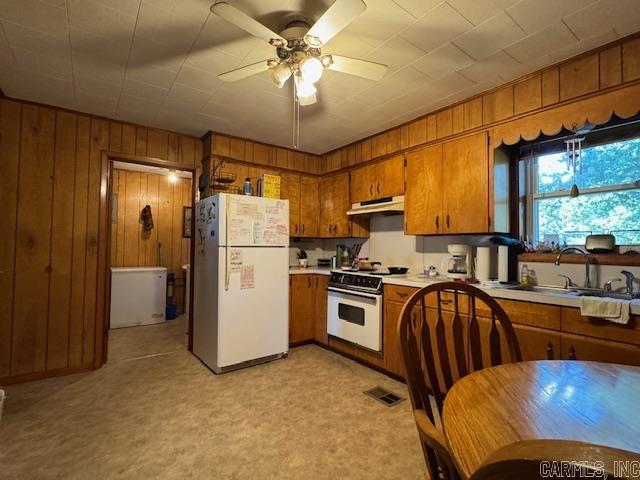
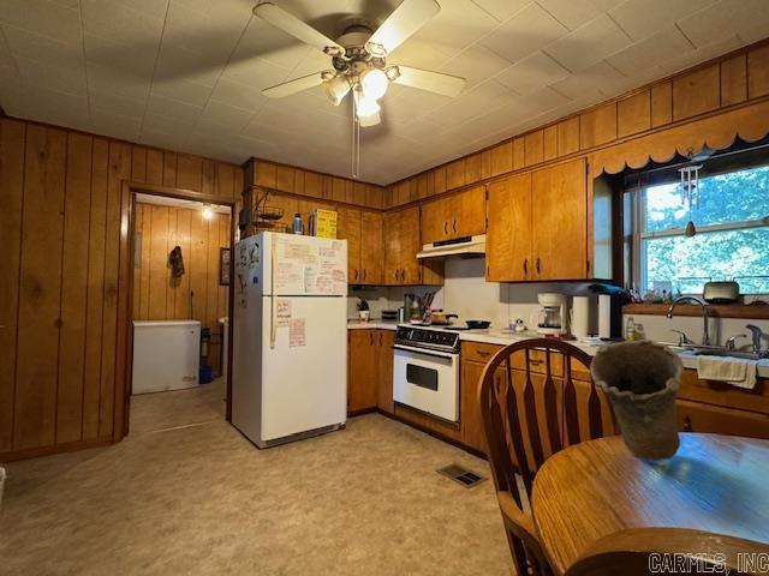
+ vase (639, 402)
